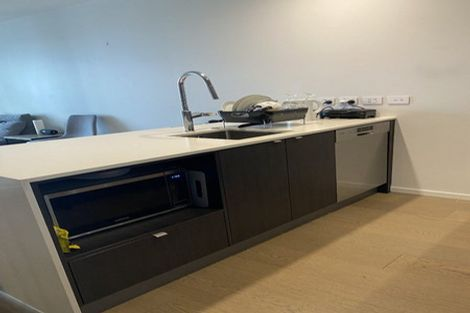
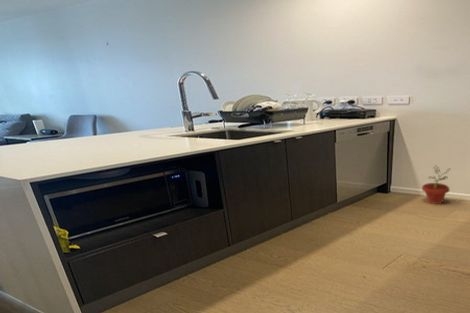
+ potted plant (436, 184)
